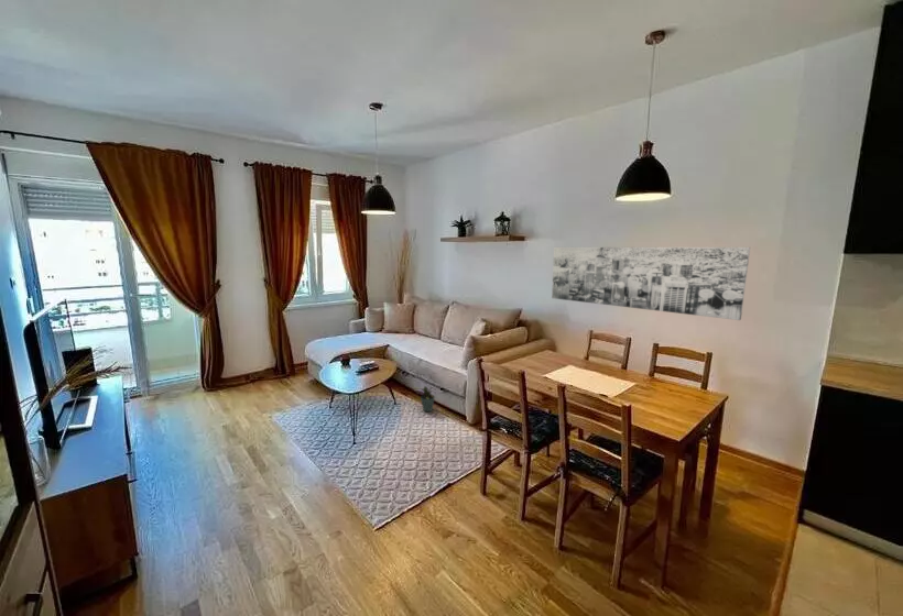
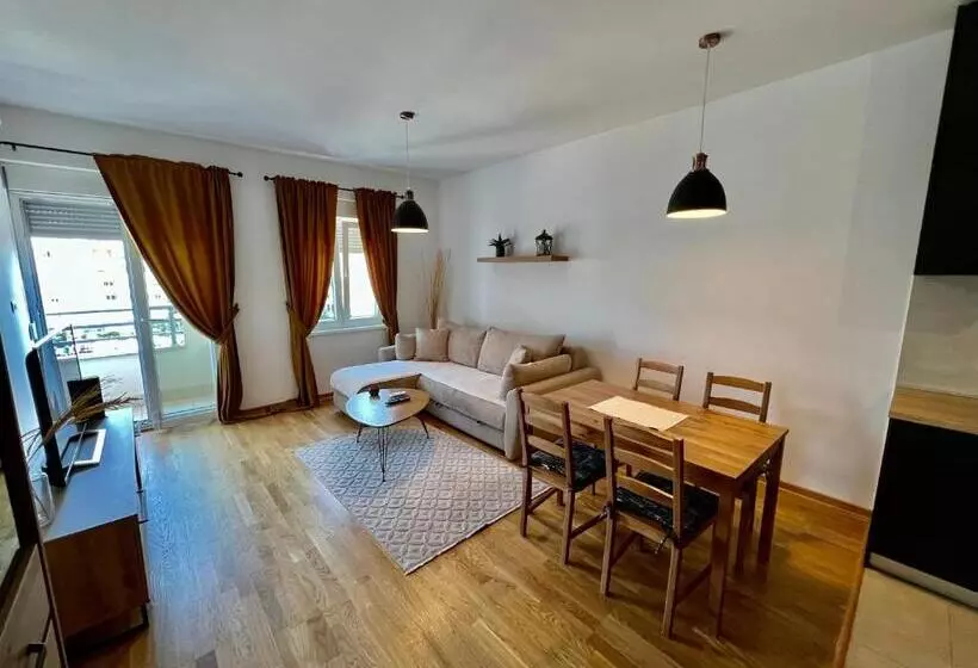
- potted plant (425, 397)
- wall art (632, 277)
